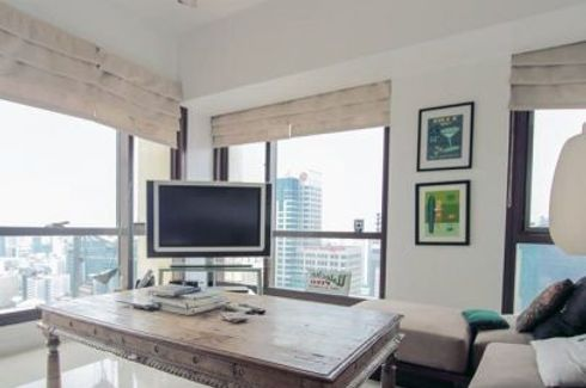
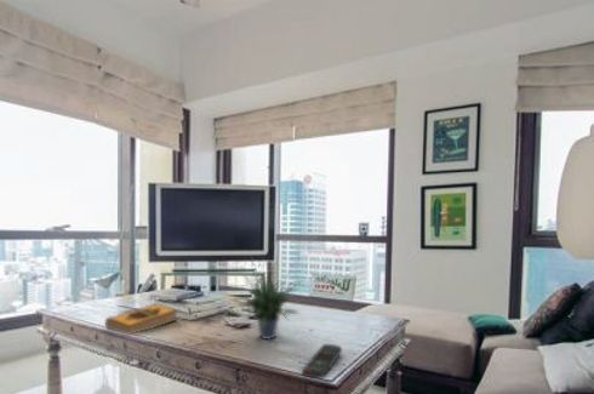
+ potted plant (270, 295)
+ hardback book (142, 318)
+ remote control (322, 360)
